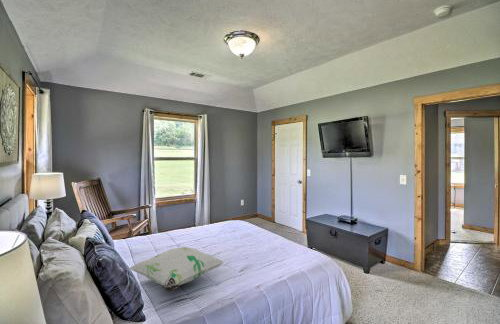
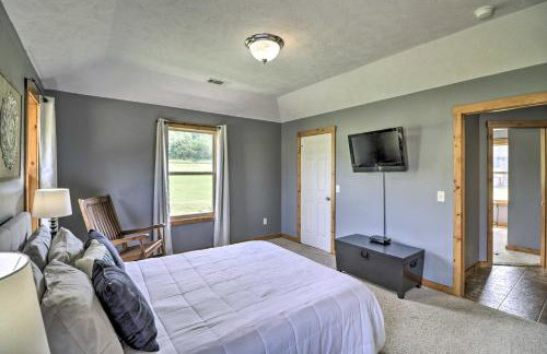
- decorative pillow (178, 266)
